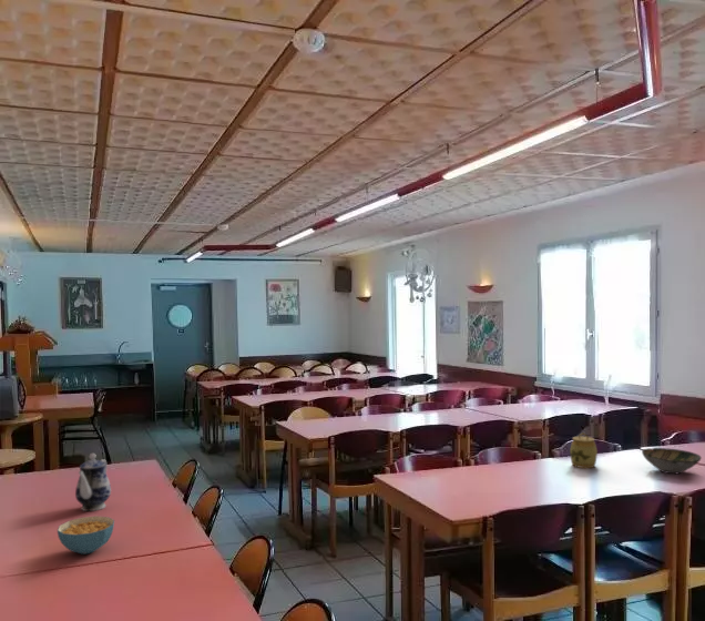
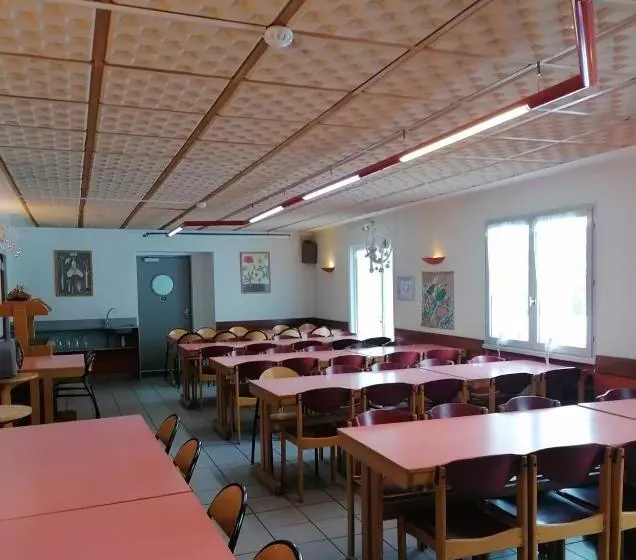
- cereal bowl (86, 538)
- bowl (671, 461)
- teapot (92, 480)
- jar (583, 448)
